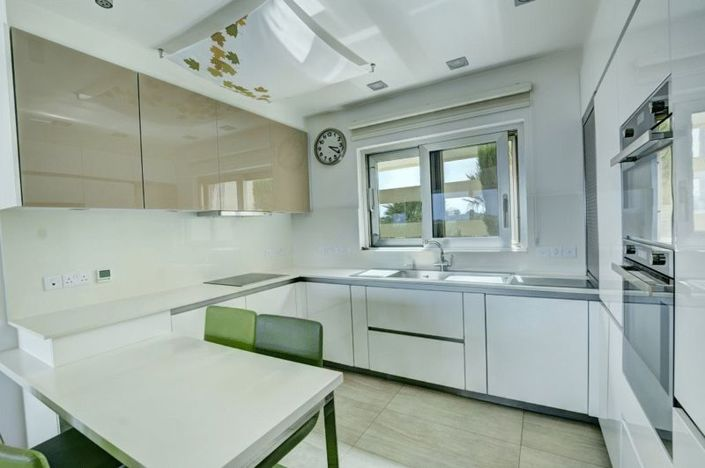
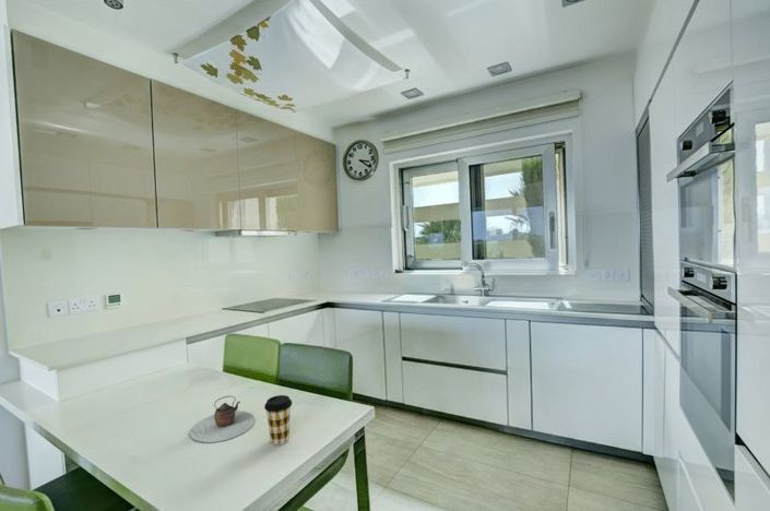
+ coffee cup (279, 419)
+ teapot (222, 412)
